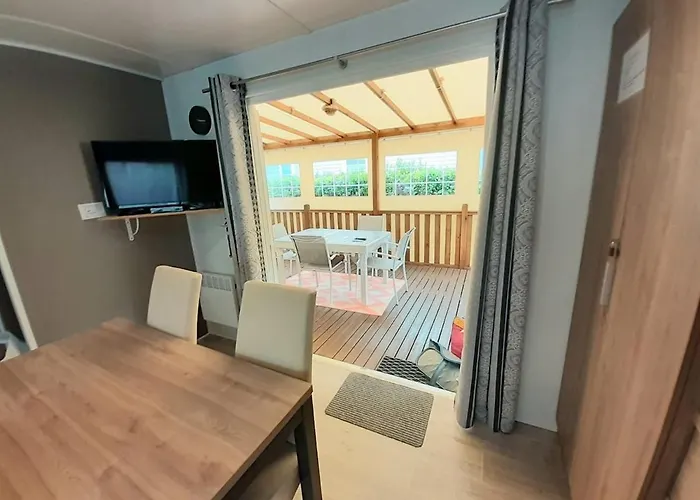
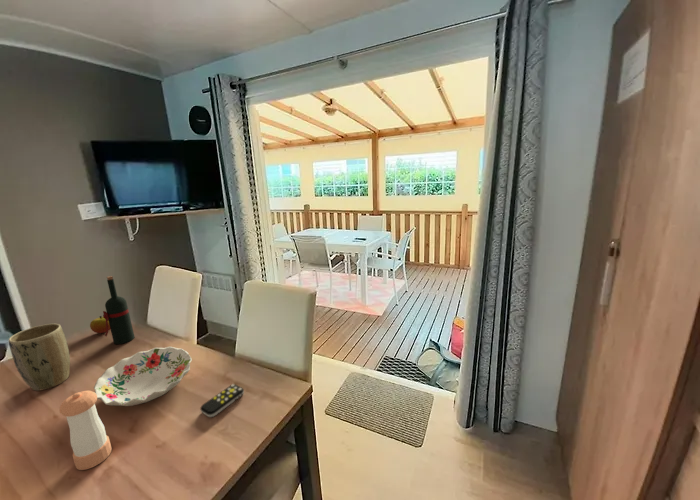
+ pepper shaker (85, 426)
+ remote control (223, 399)
+ plant pot (43, 357)
+ decorative bowl (147, 377)
+ apple (102, 324)
+ wine bottle (114, 310)
